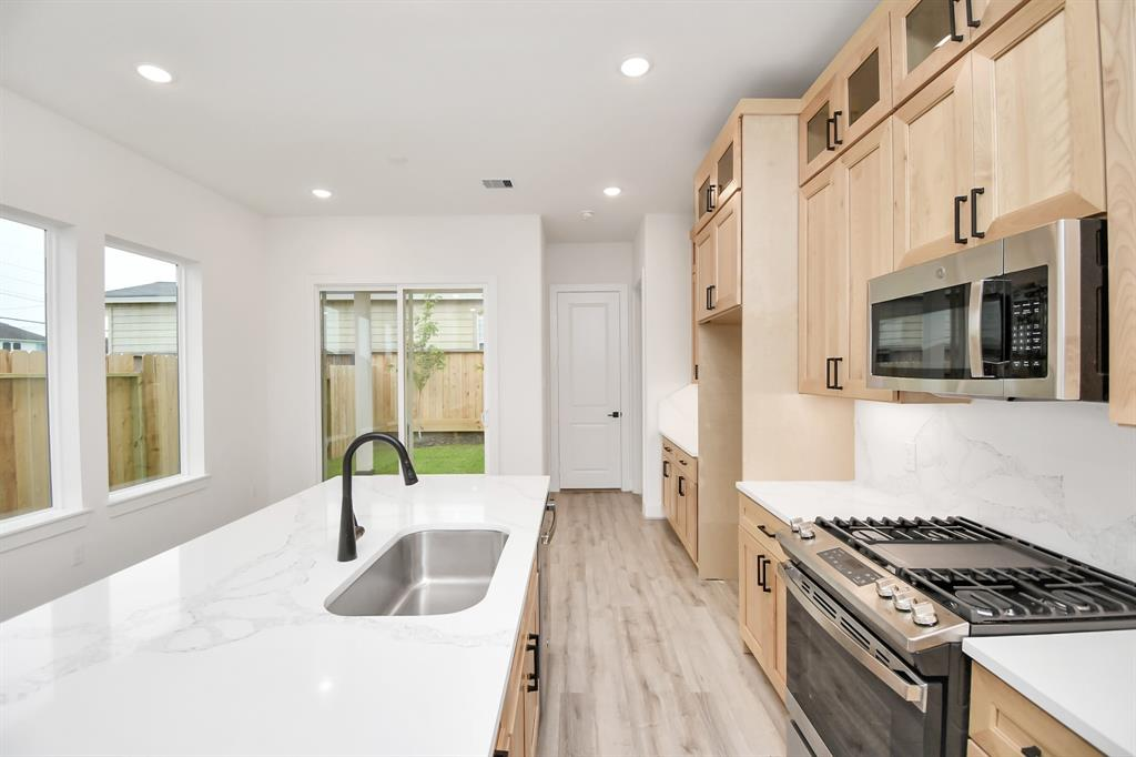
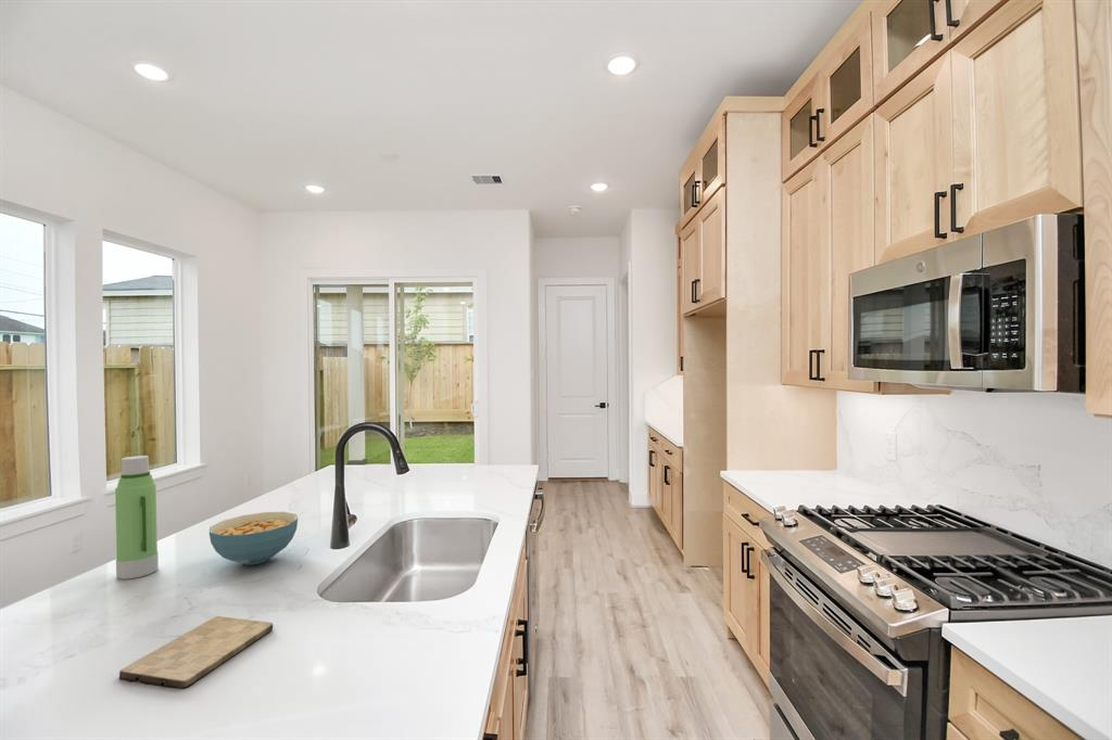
+ water bottle (136, 515)
+ cutting board (202, 648)
+ cereal bowl (255, 541)
